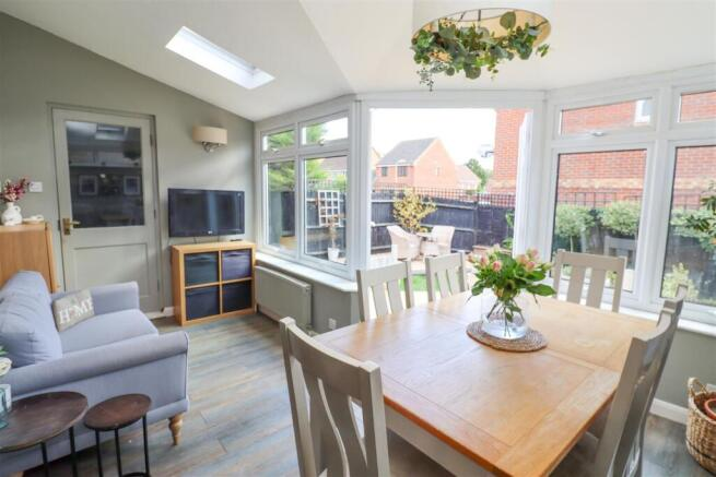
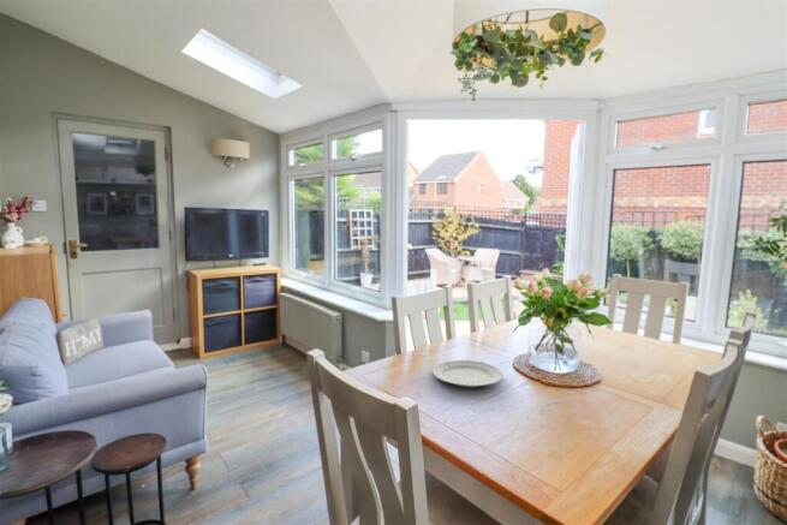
+ chinaware (466, 375)
